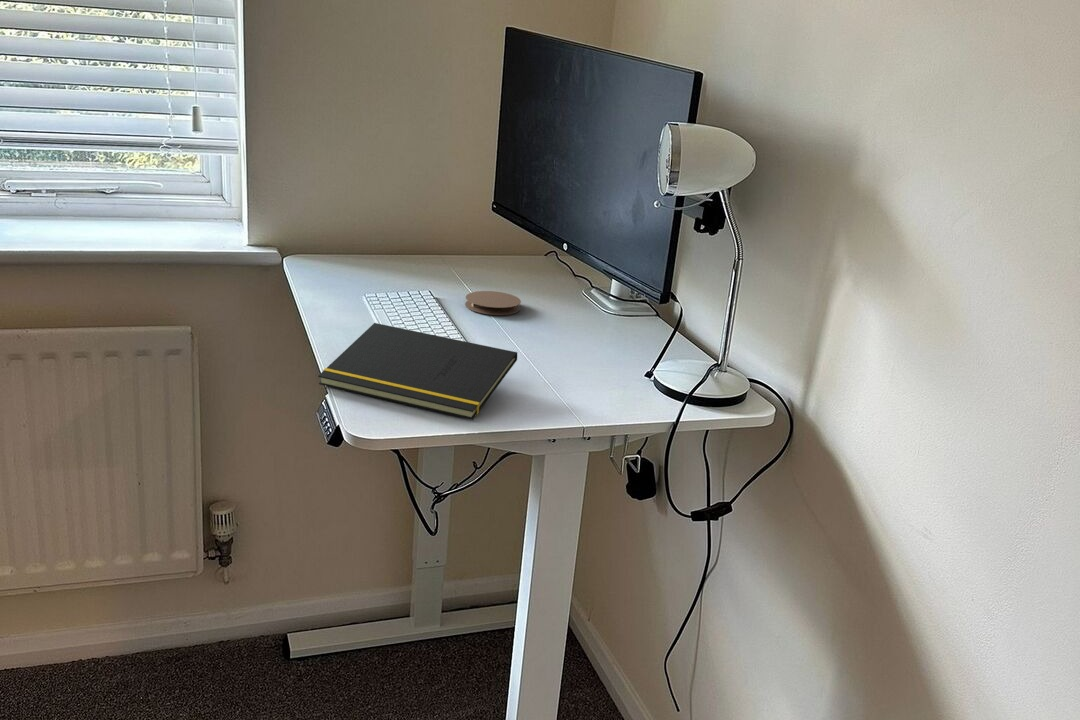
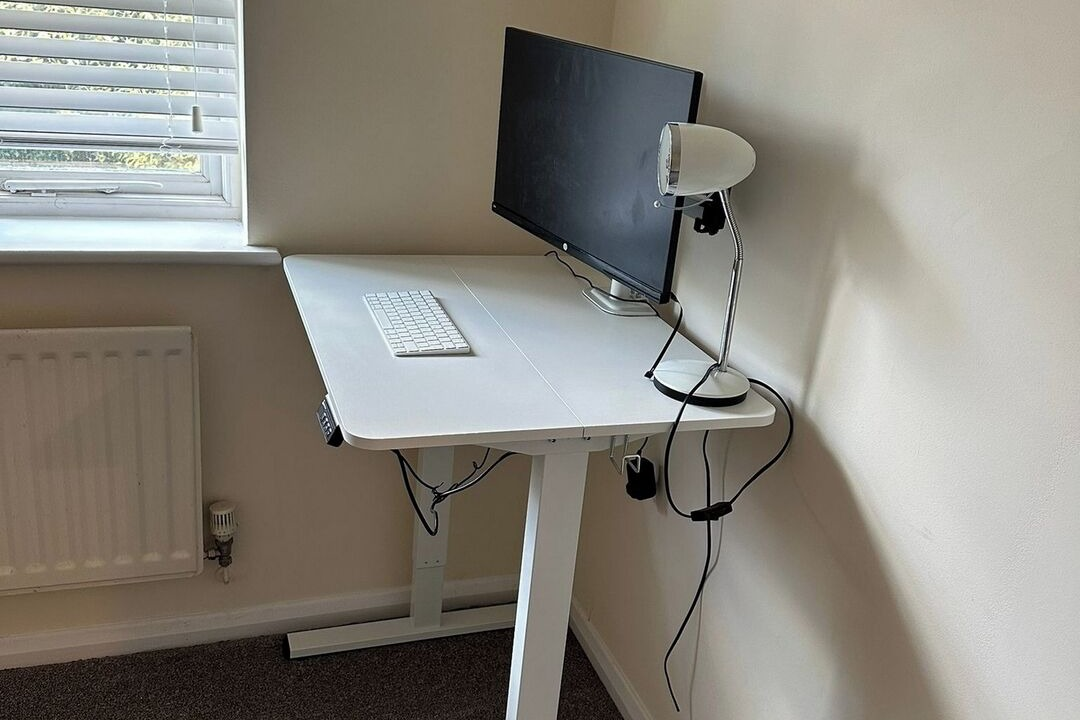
- notepad (420, 367)
- coaster (492, 302)
